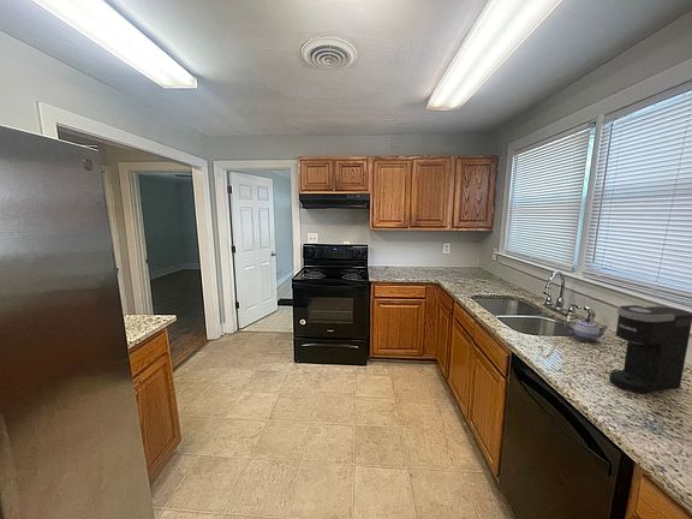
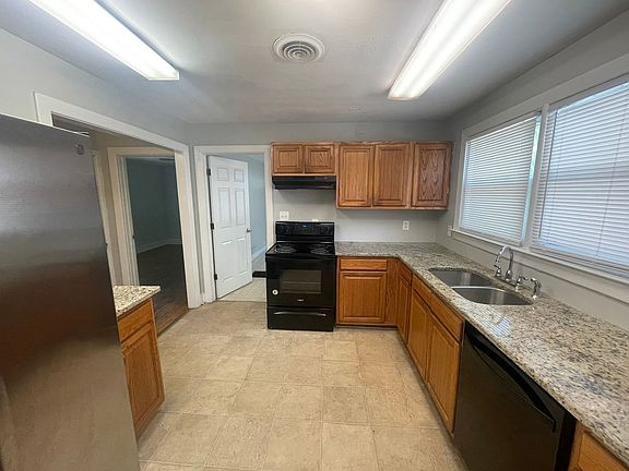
- teapot (585, 328)
- coffee maker (649, 346)
